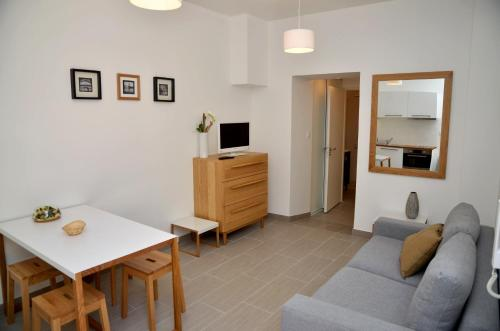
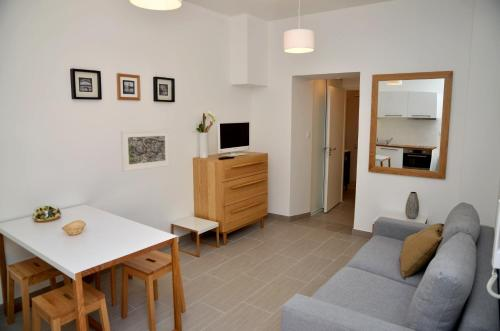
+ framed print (147, 149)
